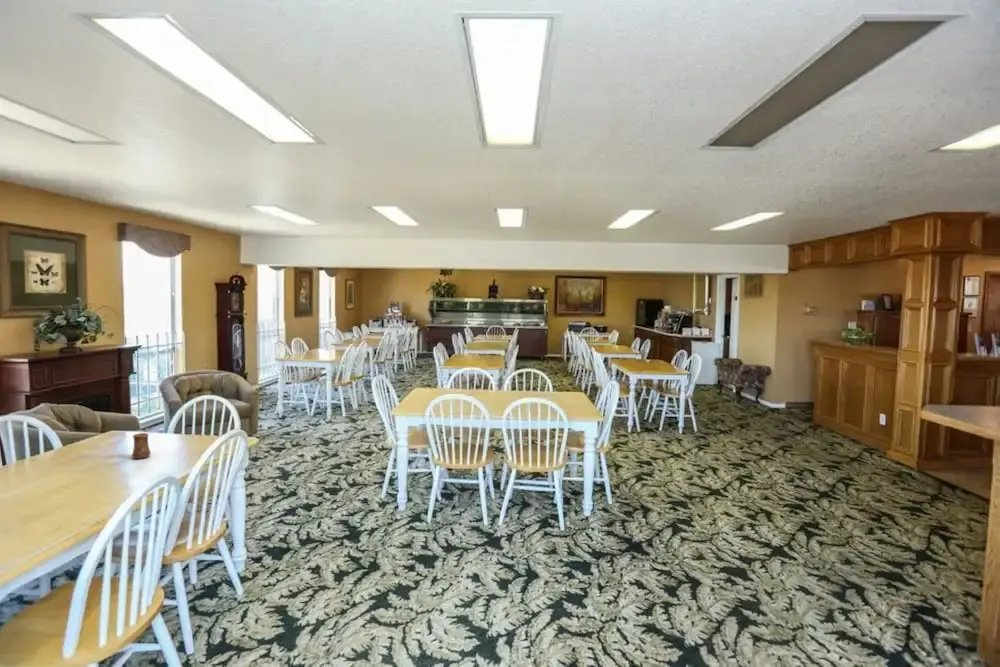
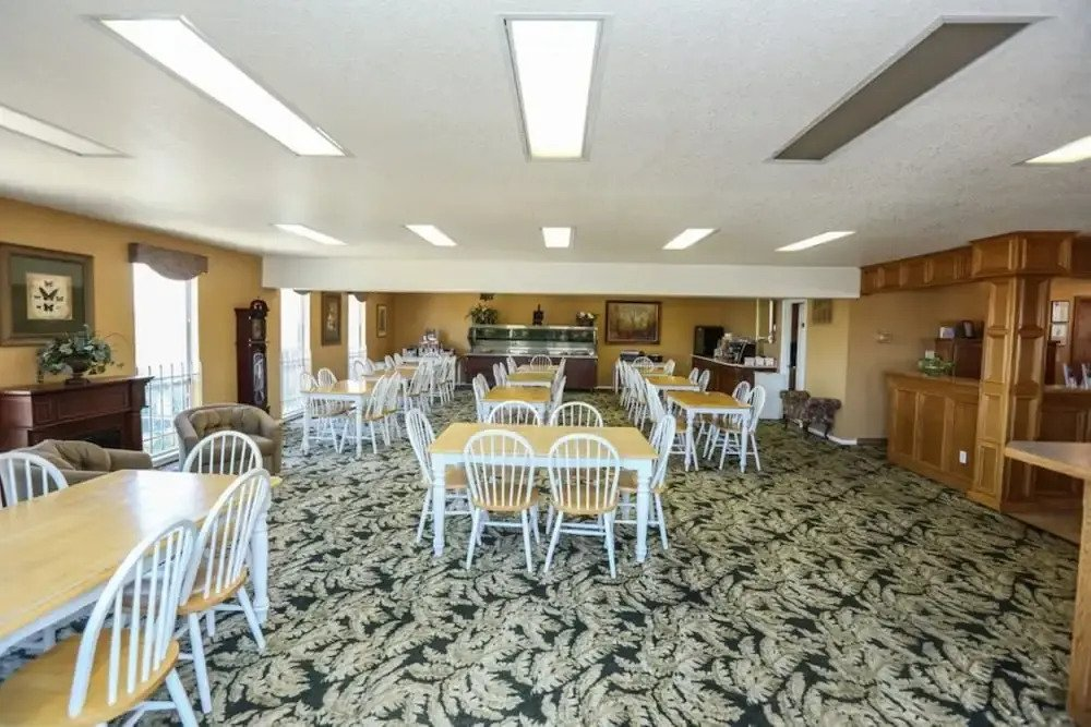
- cup (141, 445)
